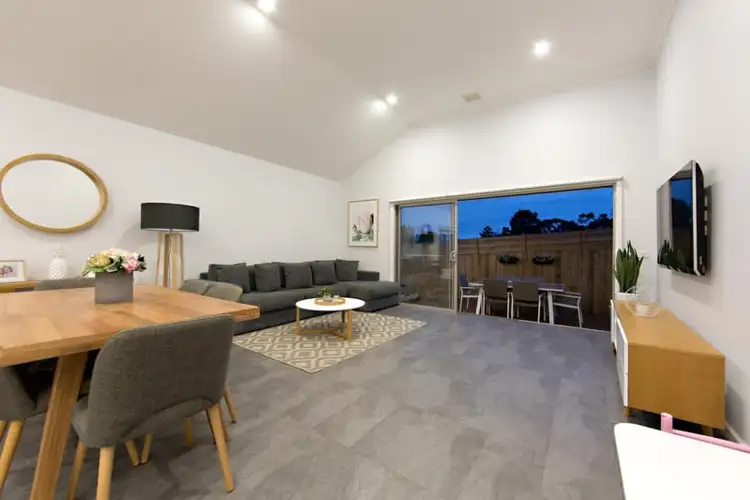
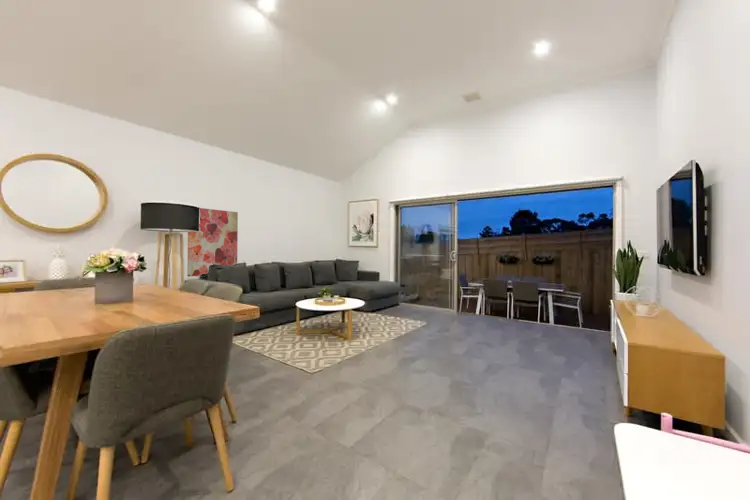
+ wall art (214, 242)
